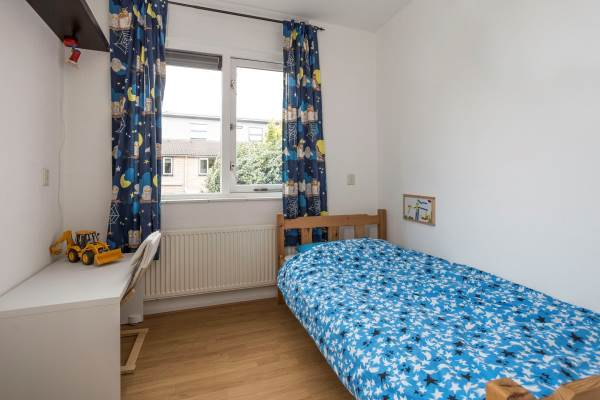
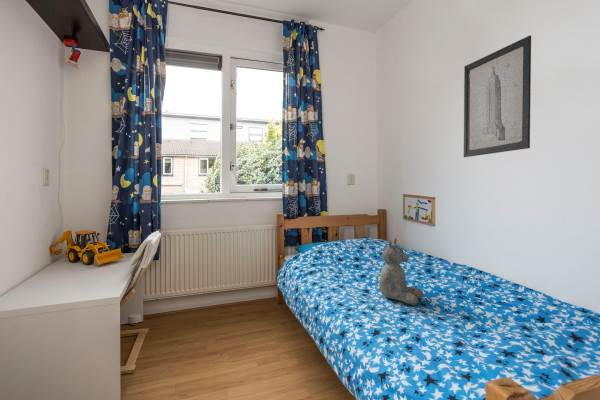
+ wall art (493, 103)
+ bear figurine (400, 269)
